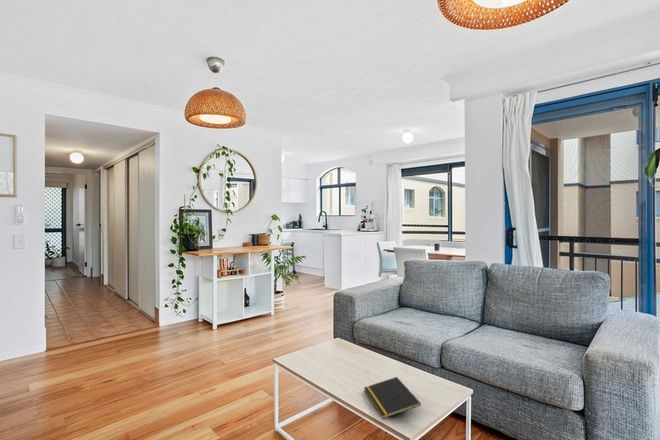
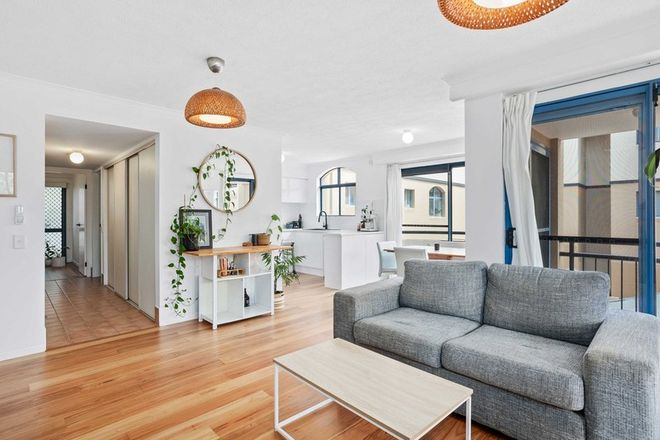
- notepad (390, 396)
